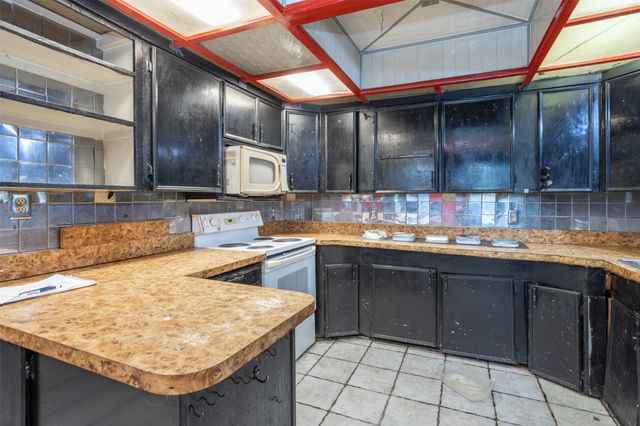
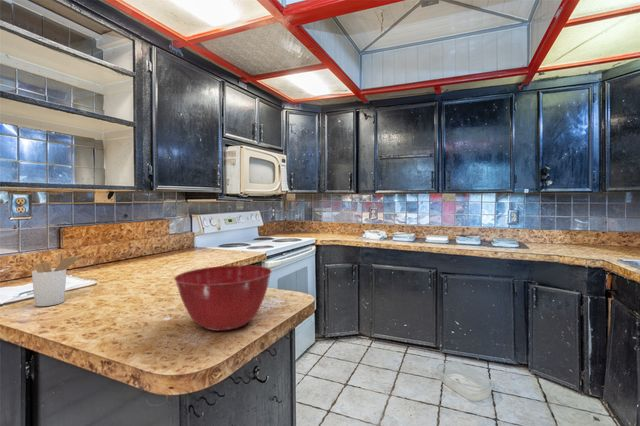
+ utensil holder (57, 278)
+ mixing bowl (225, 297)
